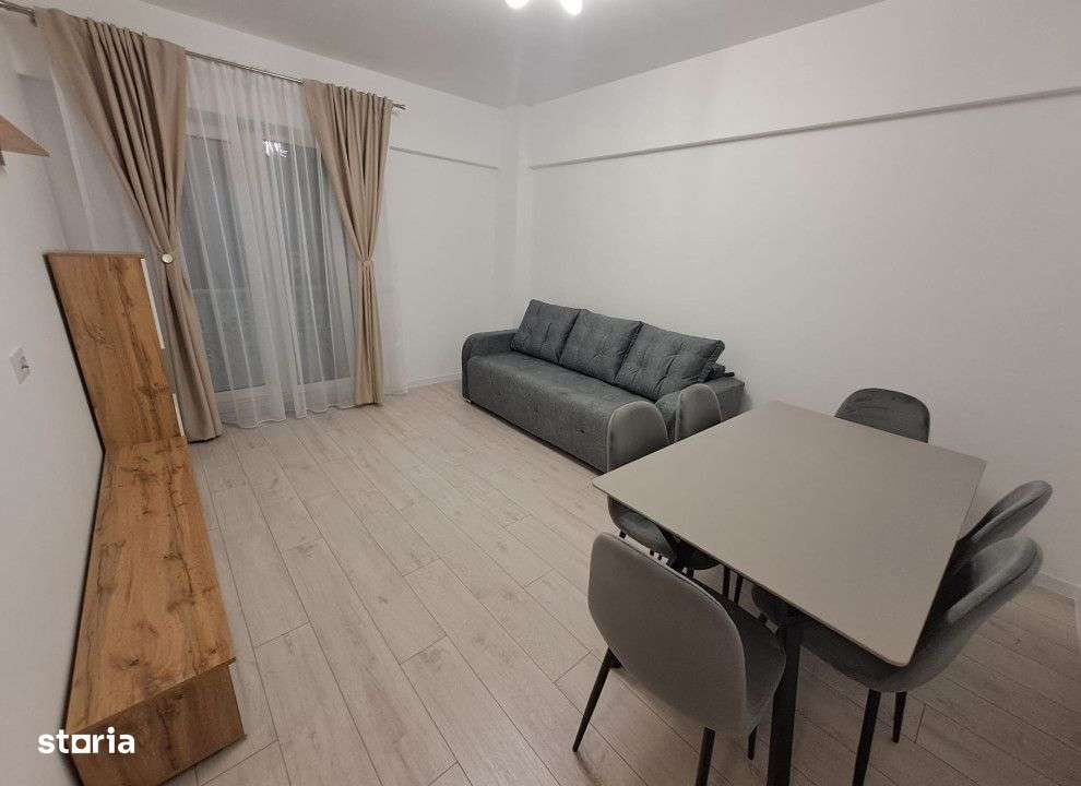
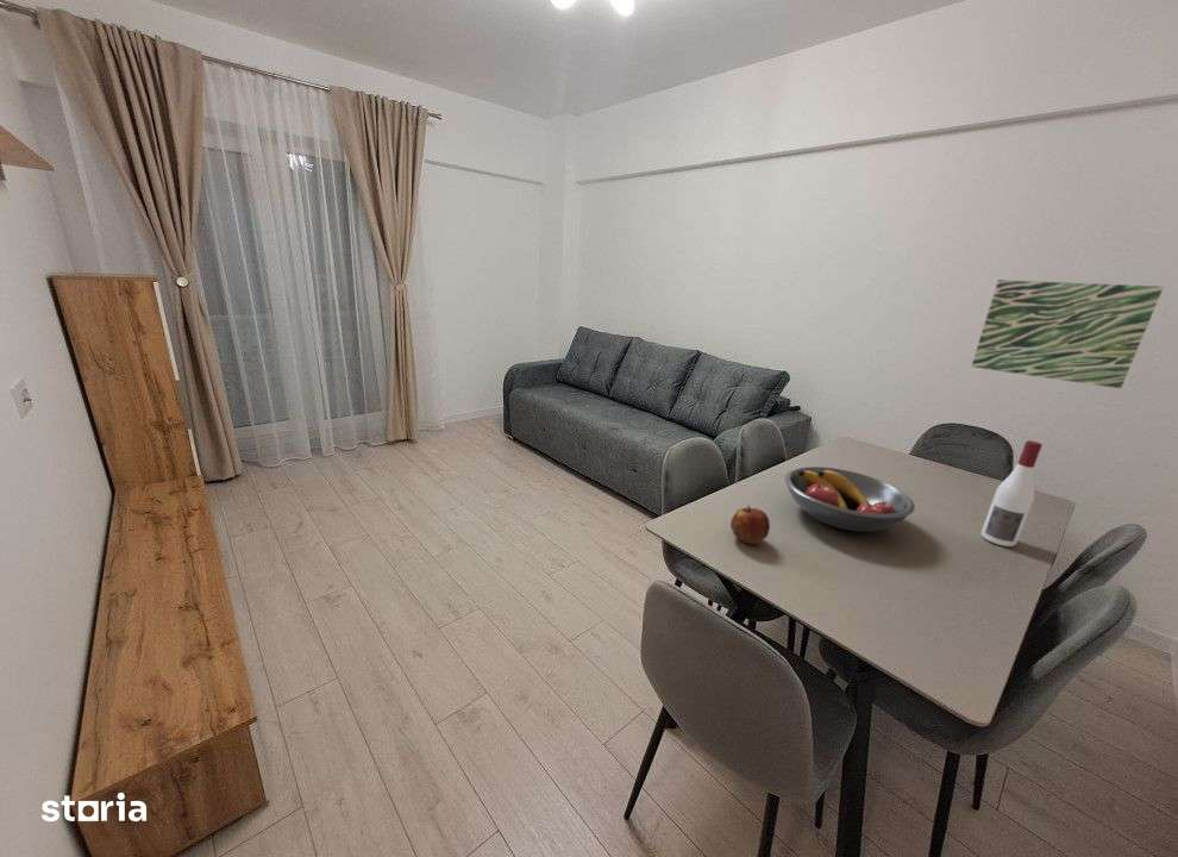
+ alcohol (1015, 493)
+ wall art (1055, 331)
+ fruit bowl (844, 499)
+ apple (750, 524)
